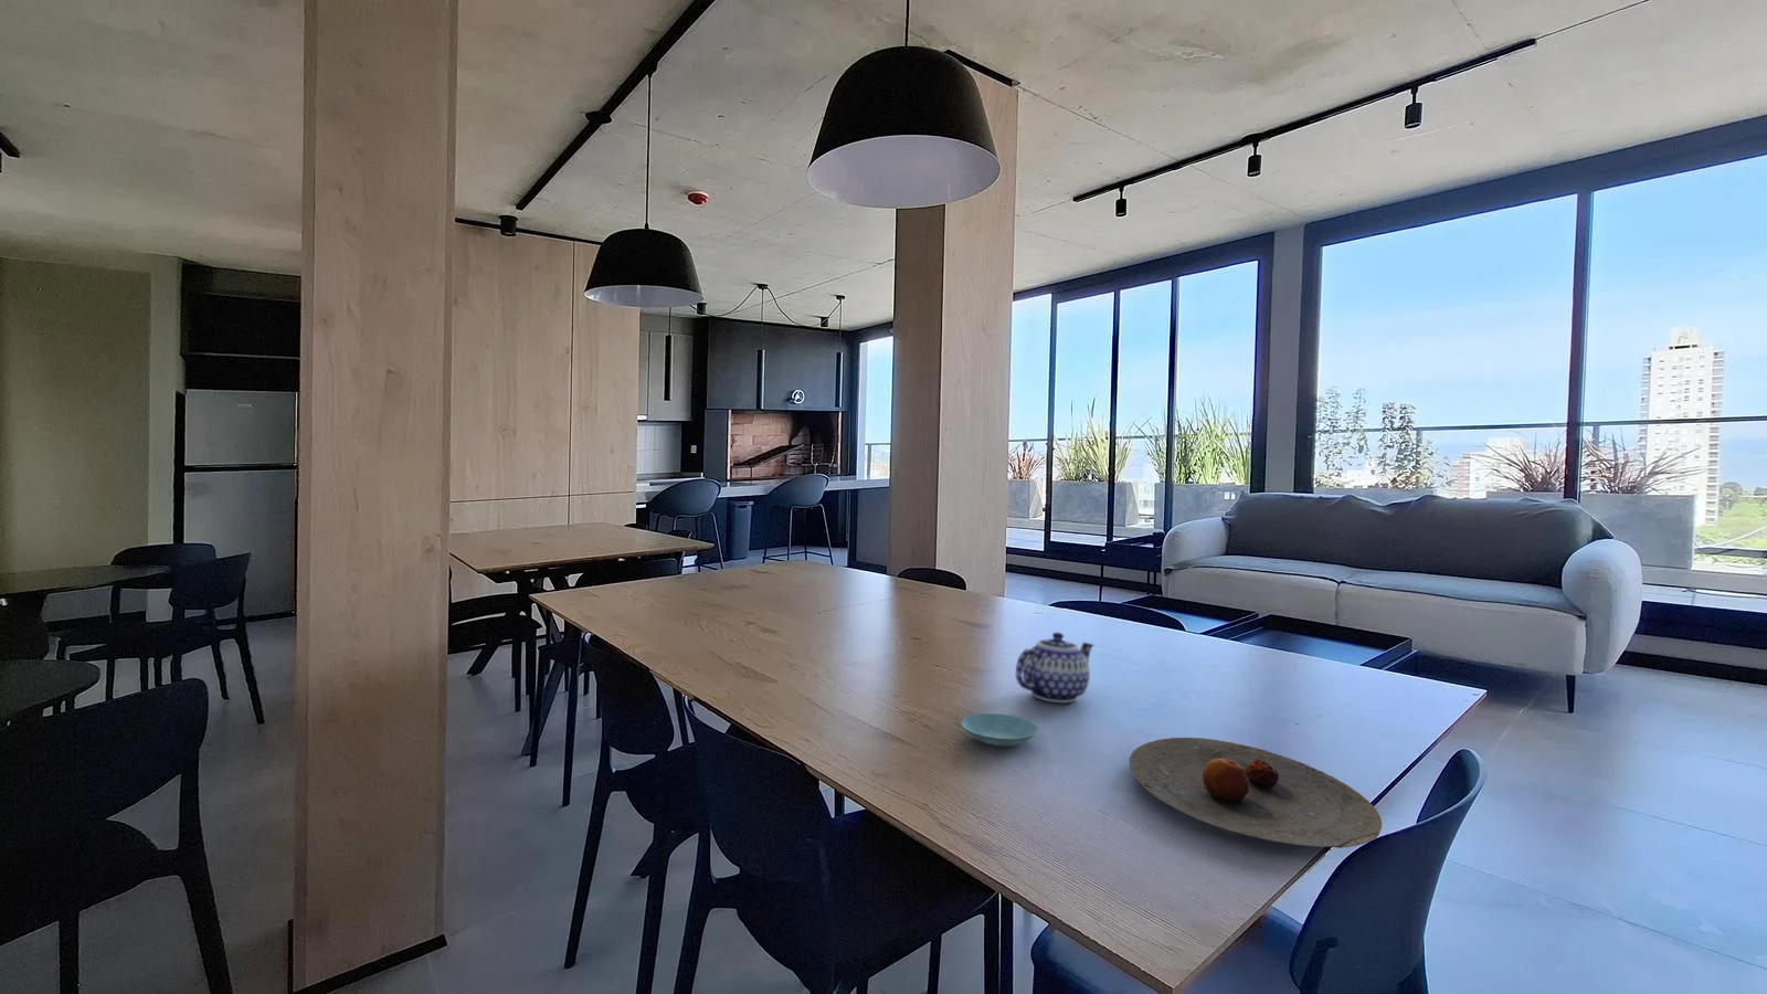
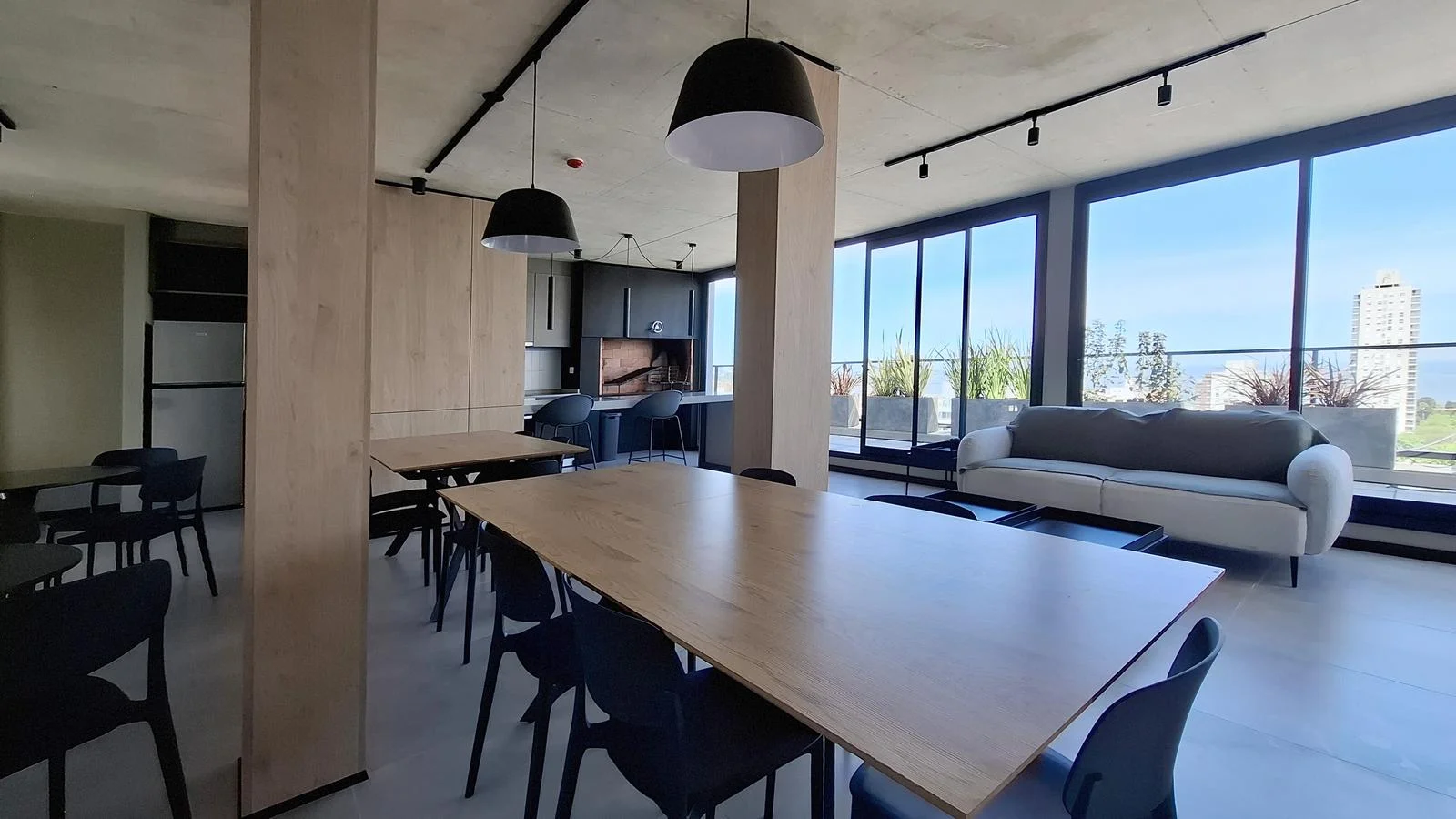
- teapot (1056, 664)
- plate (1245, 776)
- saucer (999, 731)
